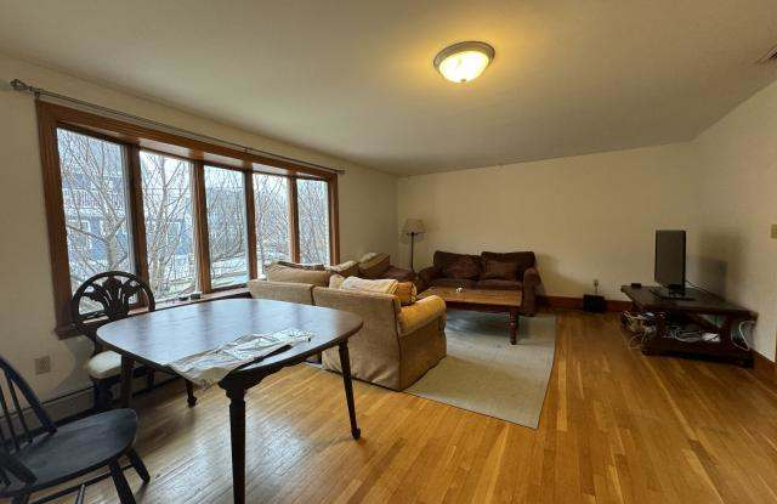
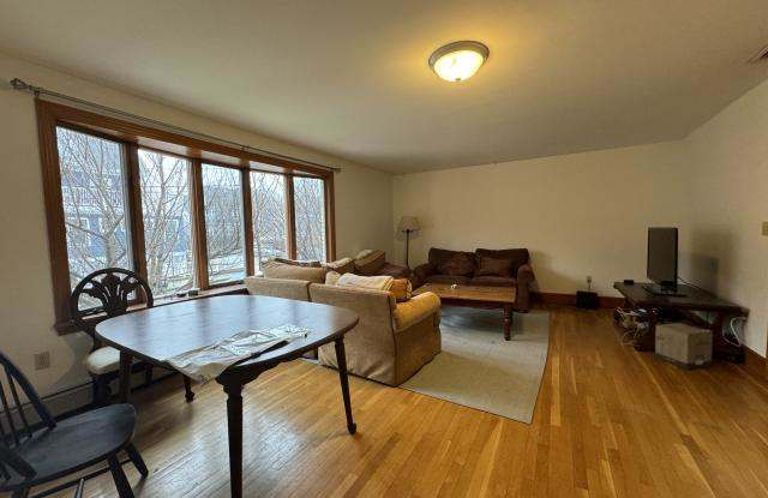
+ cardboard box (682, 344)
